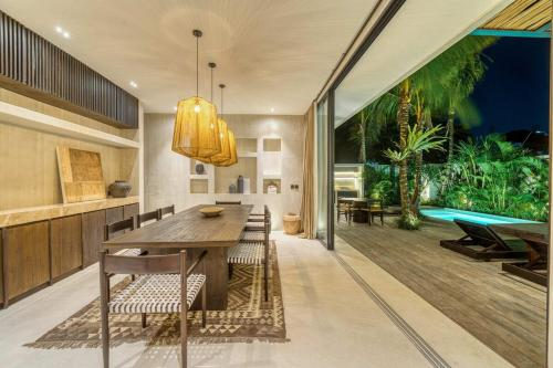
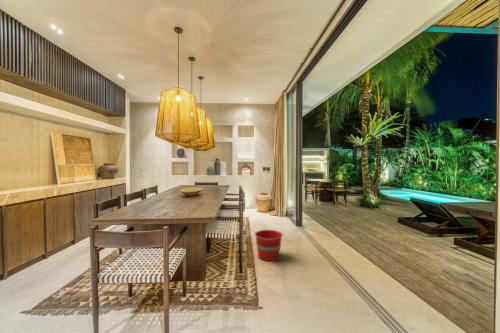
+ bucket (268, 244)
